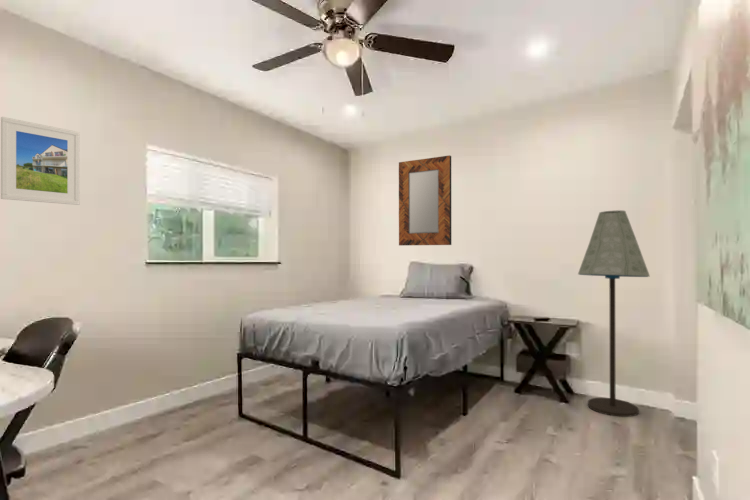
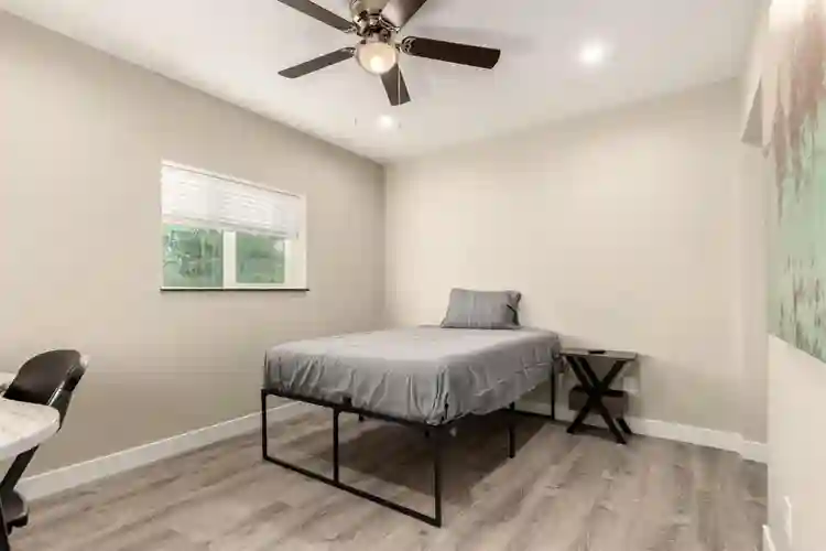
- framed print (42, 163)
- home mirror (424, 202)
- floor lamp (612, 309)
